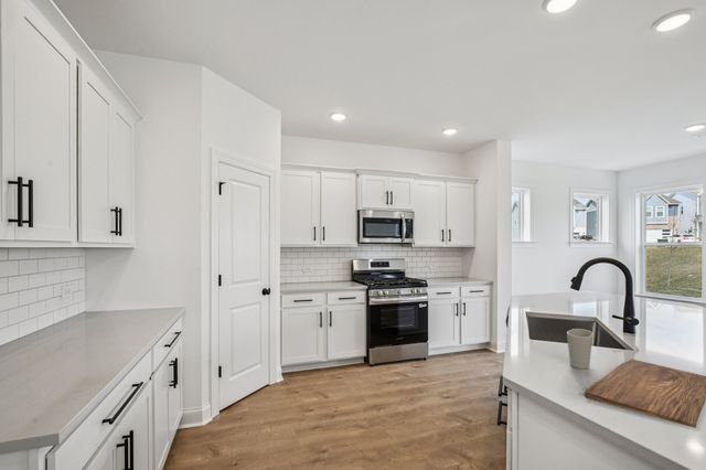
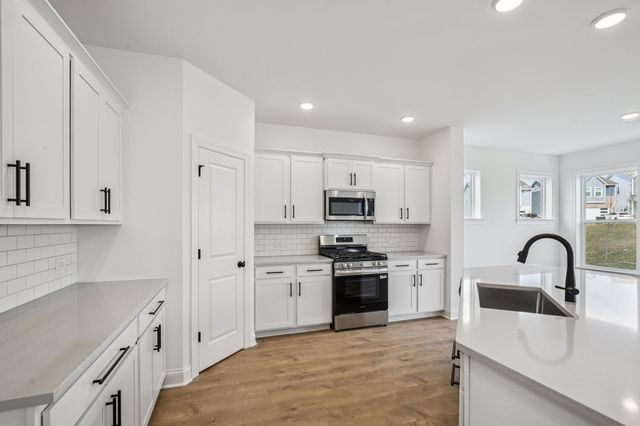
- cutting board (652, 386)
- cup (579, 348)
